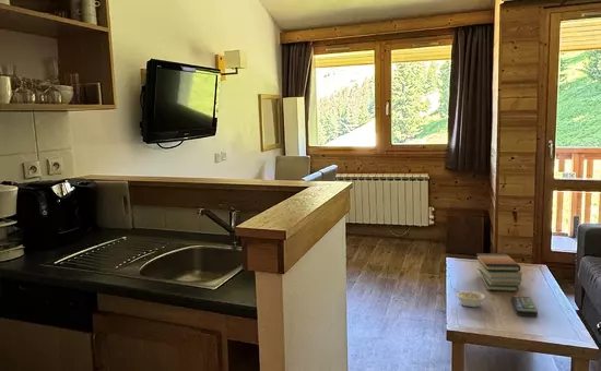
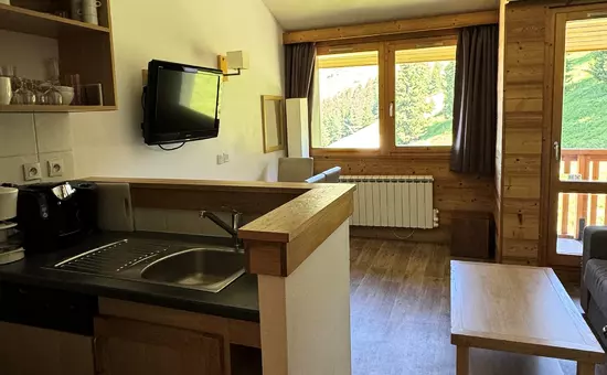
- legume (469, 298)
- book stack (497, 271)
- remote control (523, 304)
